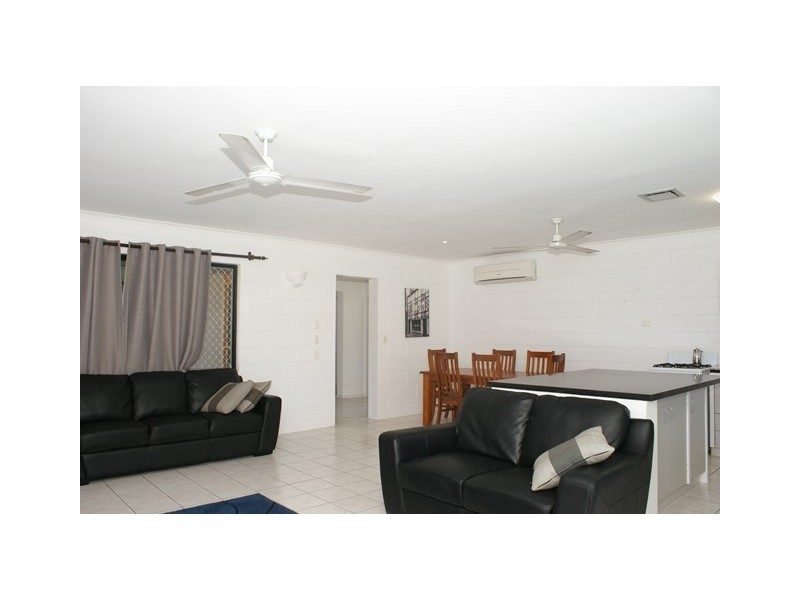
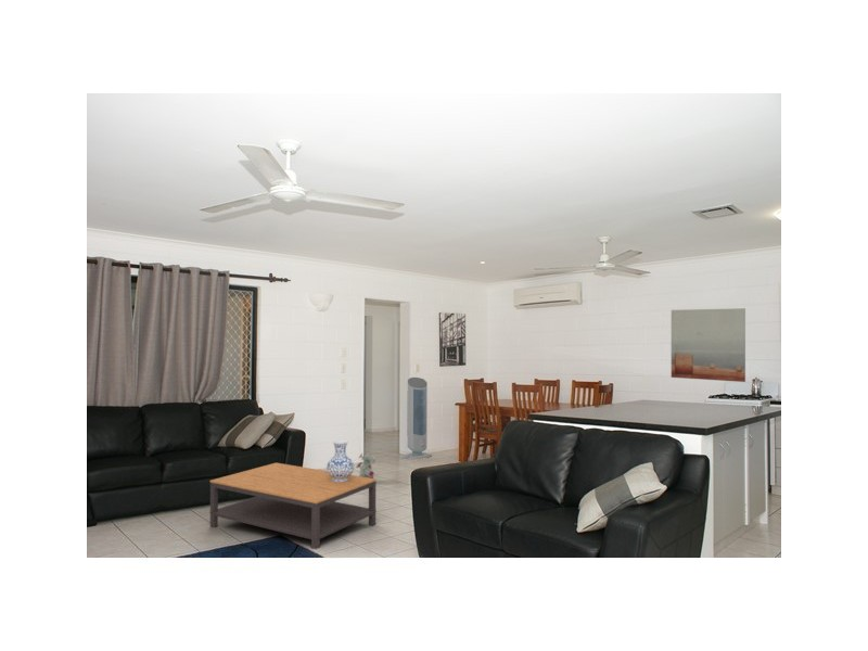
+ coffee table (293, 502)
+ decorative plant (366, 467)
+ vase (340, 460)
+ wall art (706, 344)
+ air purifier (417, 417)
